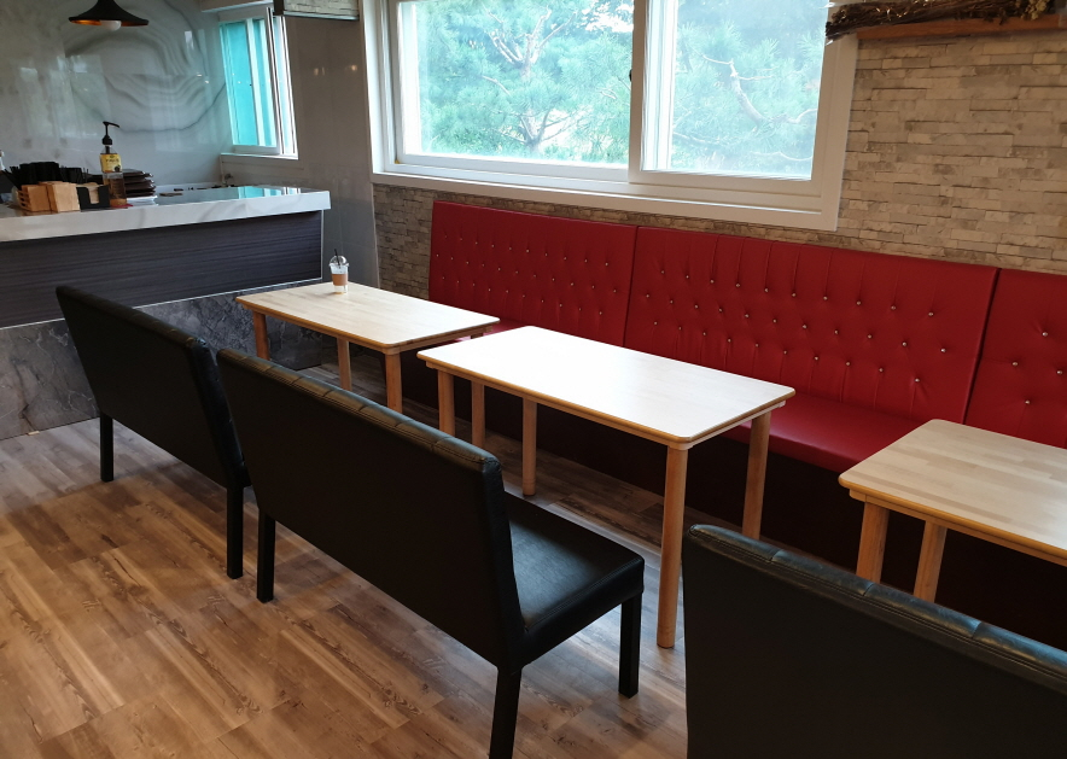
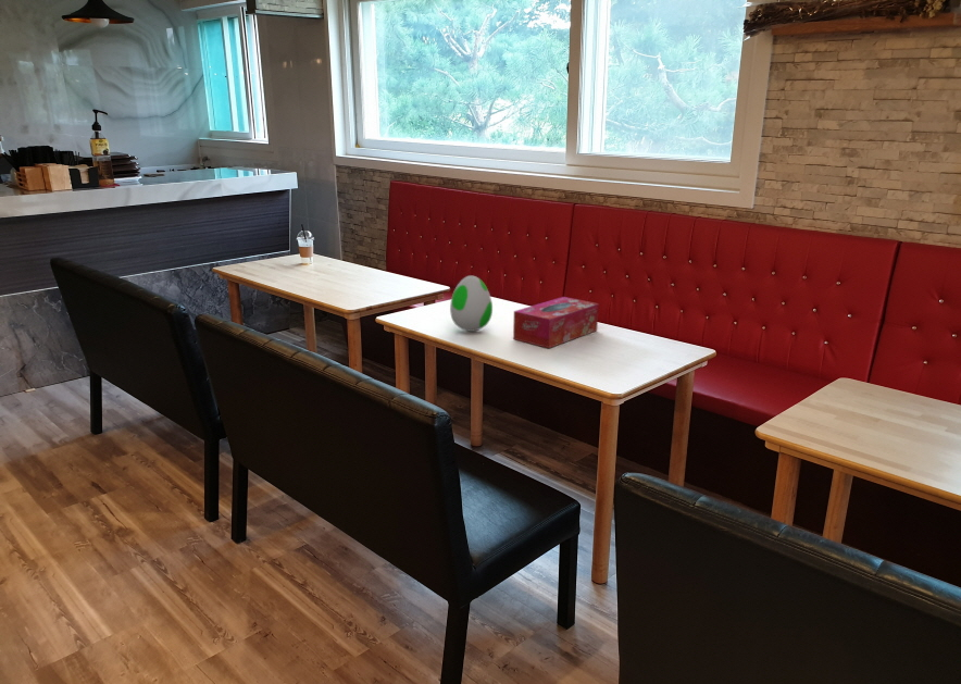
+ decorative egg (471, 303)
+ tissue box (556, 321)
